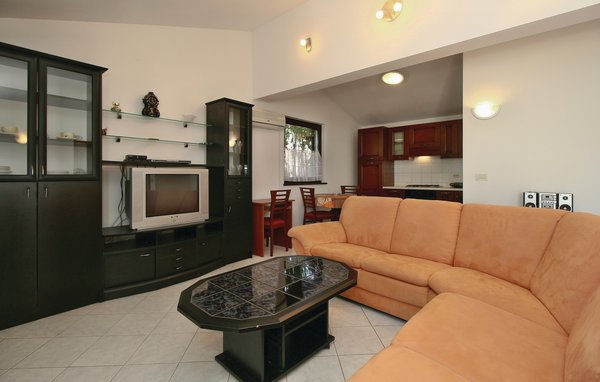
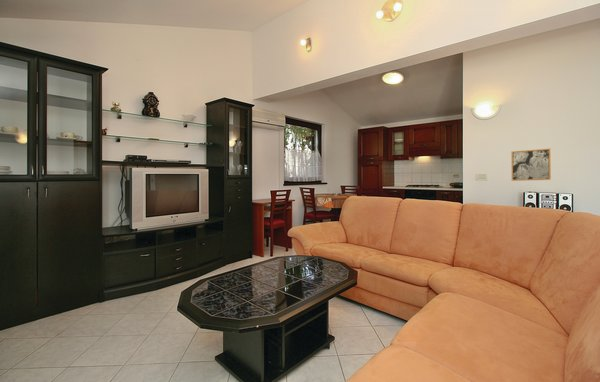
+ wall art (530, 165)
